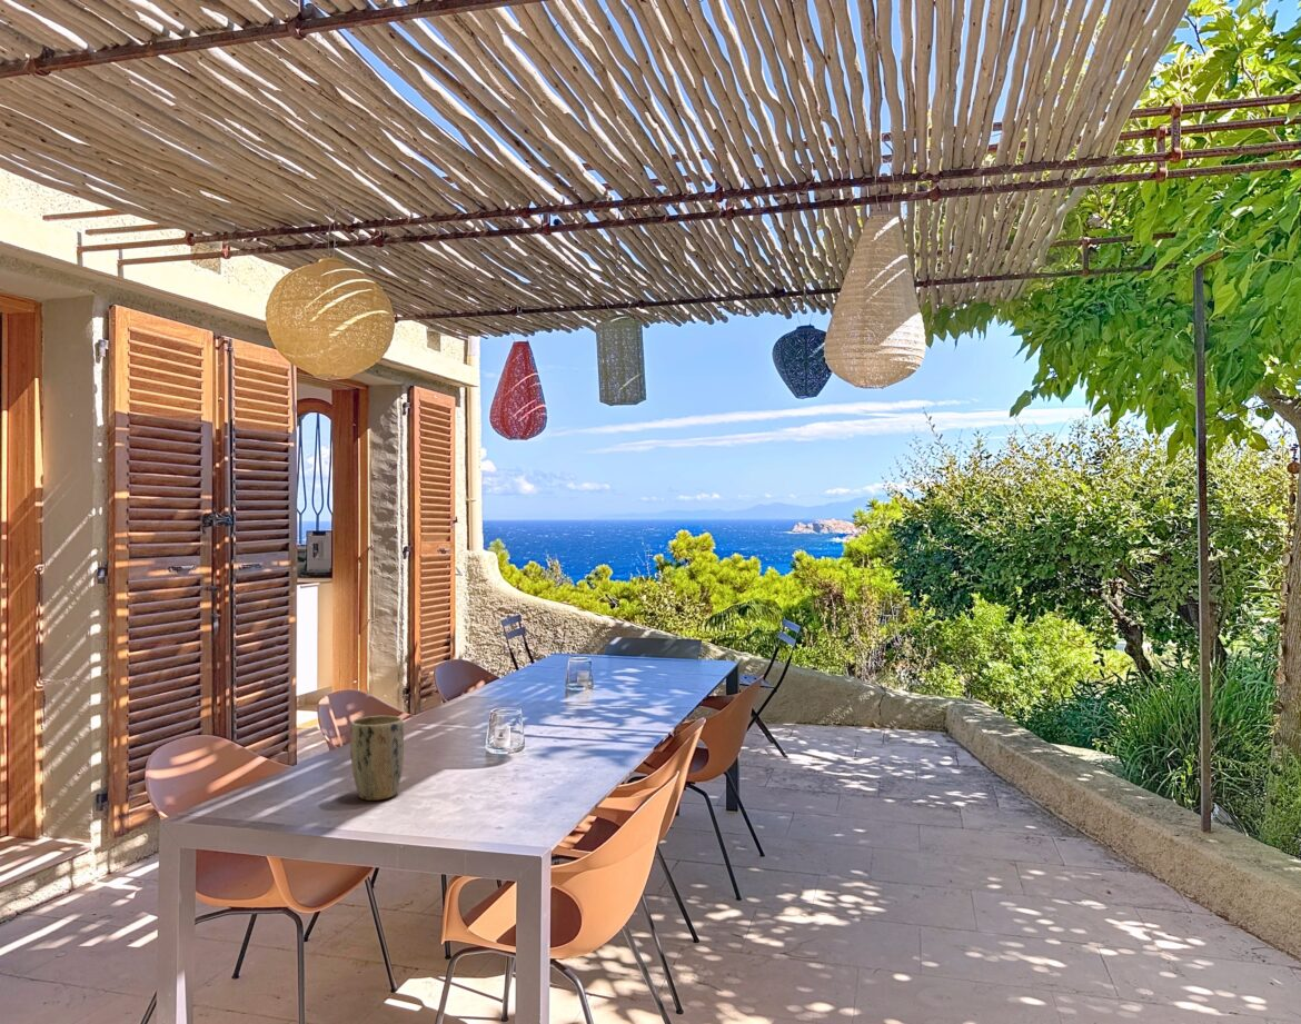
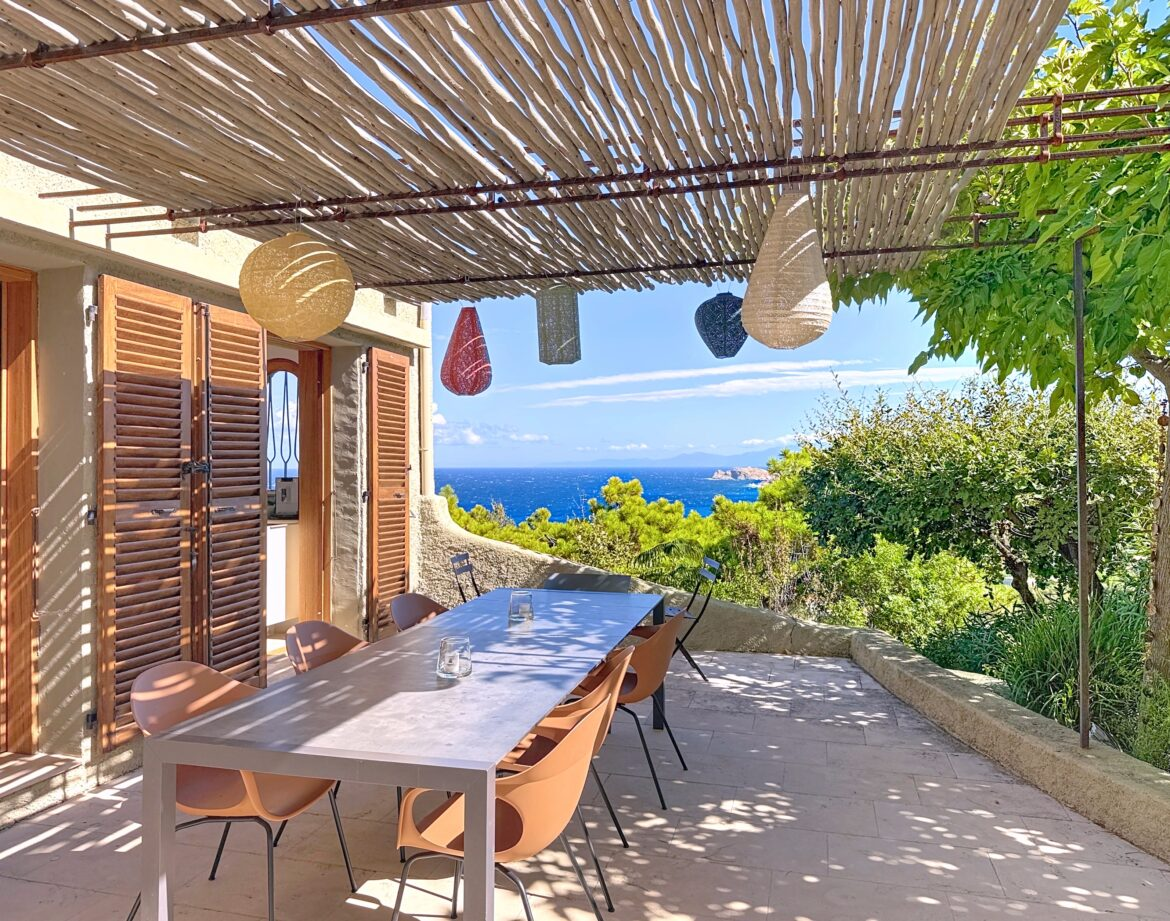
- plant pot (377, 757)
